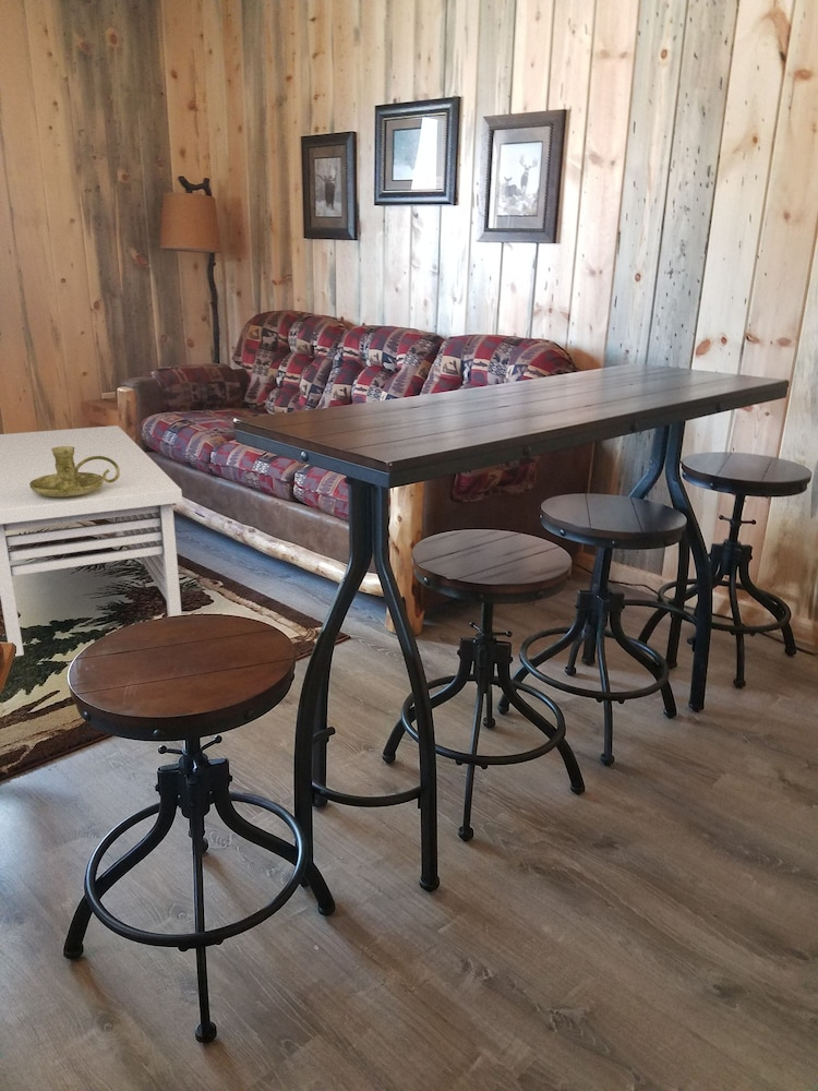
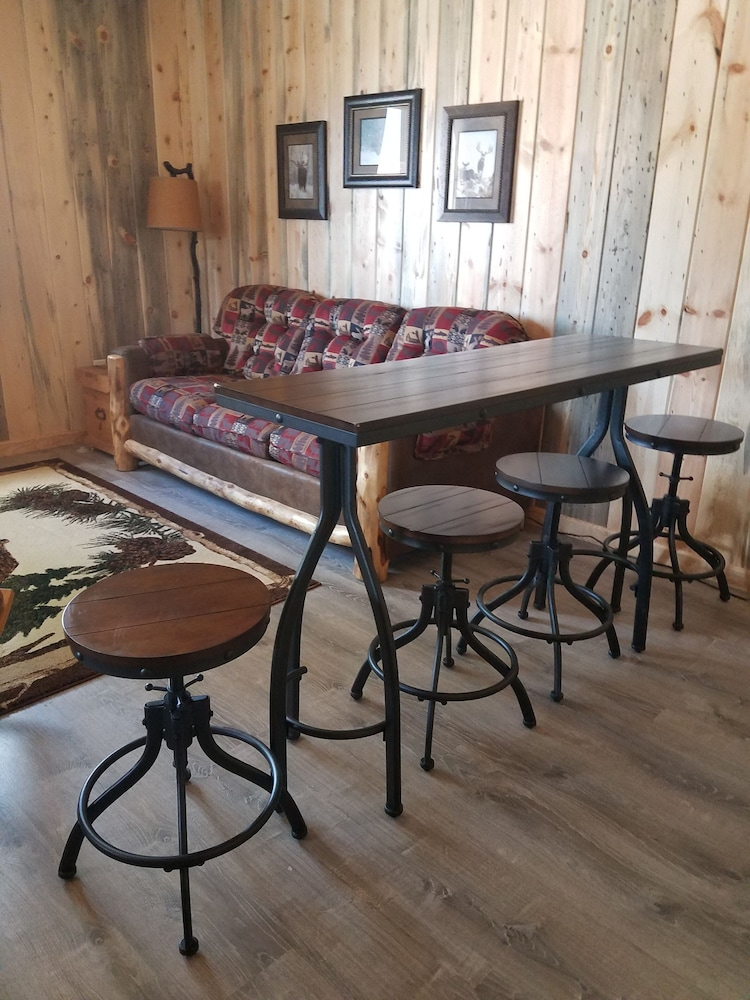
- candle holder (74, 469)
- coffee table (68, 523)
